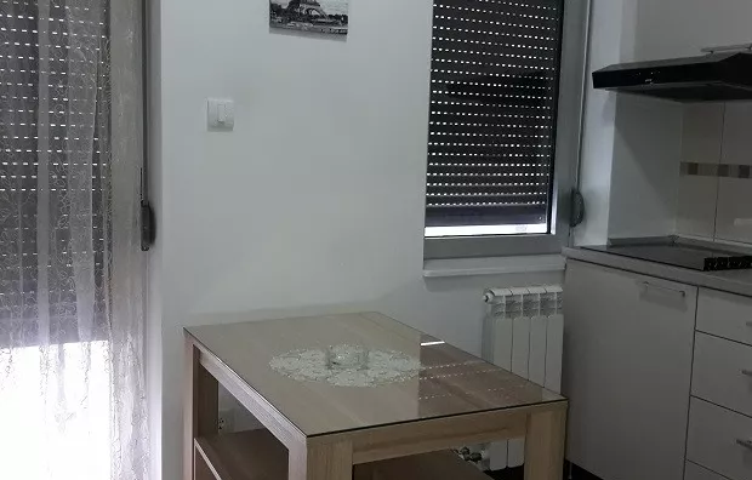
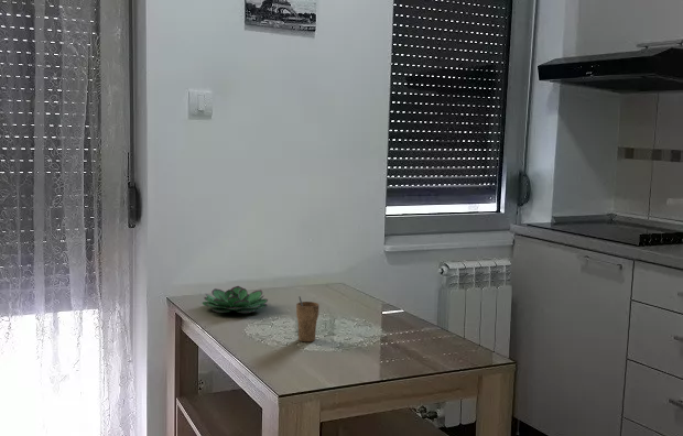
+ cup (307, 317)
+ succulent plant (235, 299)
